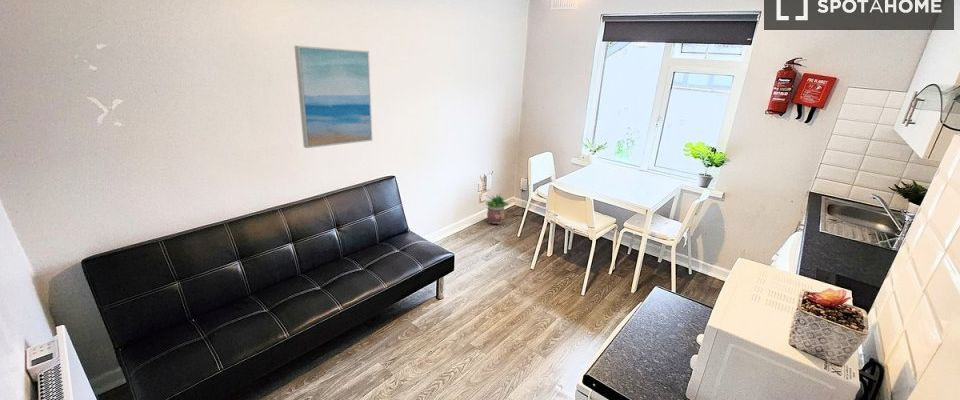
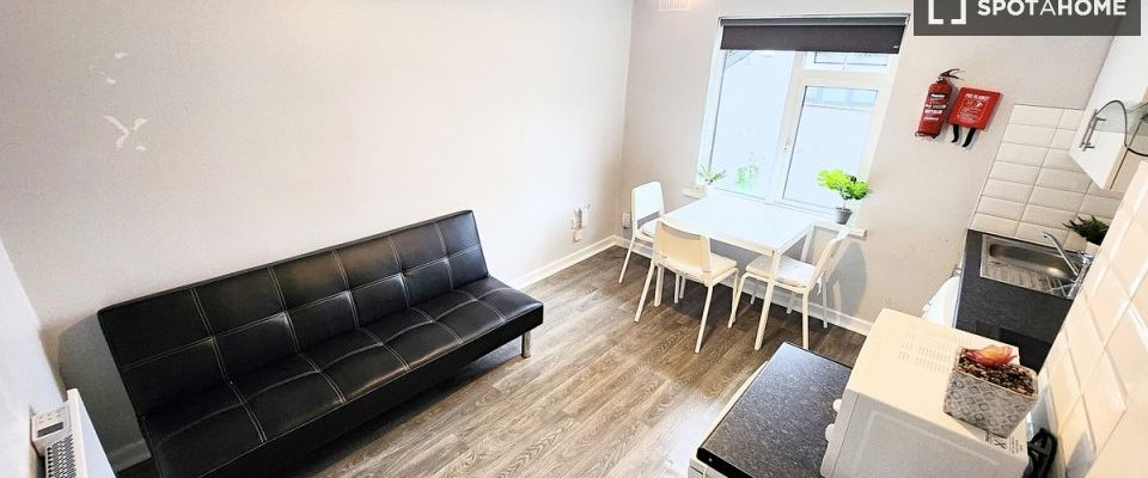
- potted plant (495, 207)
- wall art (337, 97)
